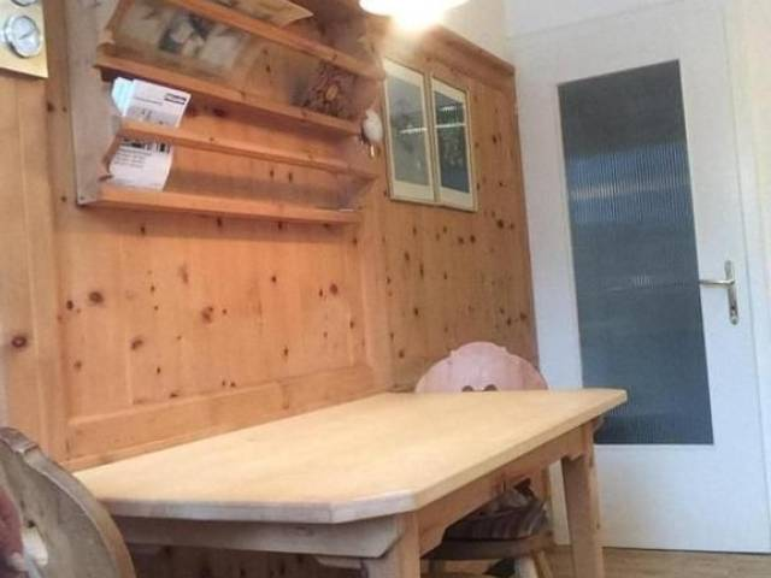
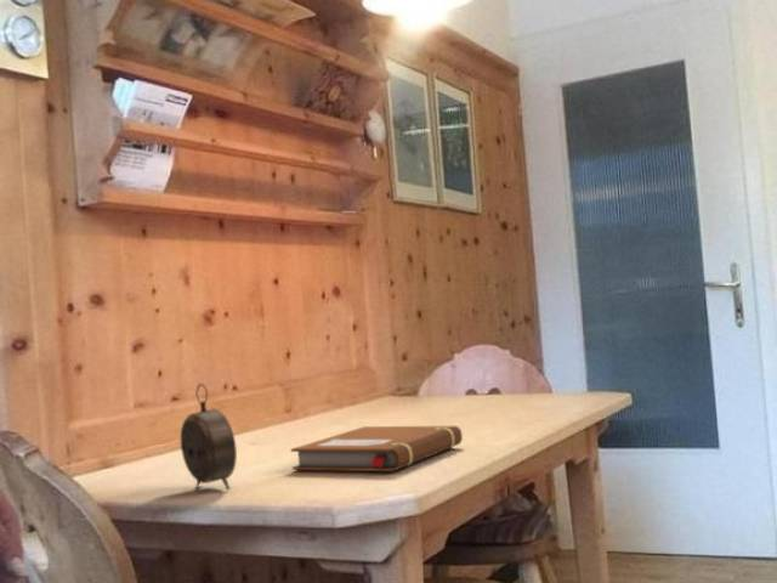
+ notebook (378, 447)
+ alarm clock (204, 435)
